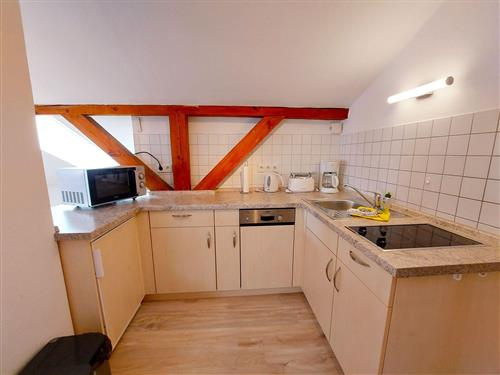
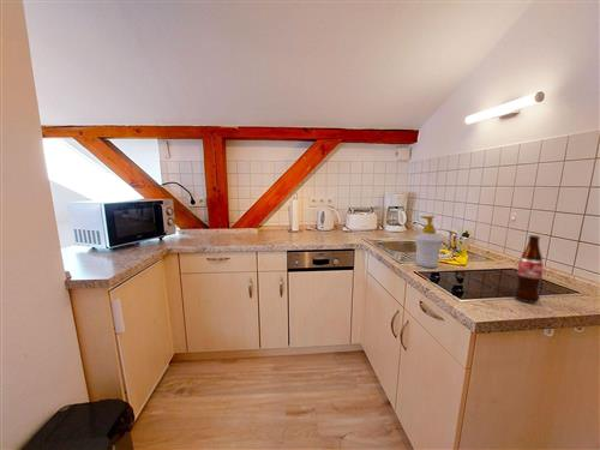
+ soap bottle (427, 240)
+ bottle (529, 268)
